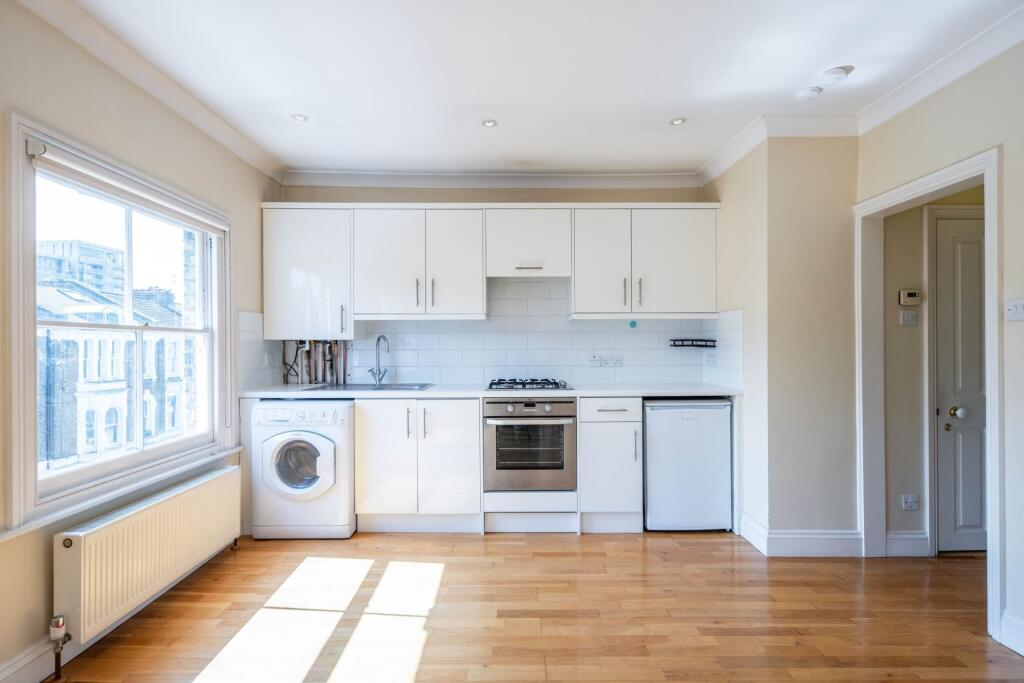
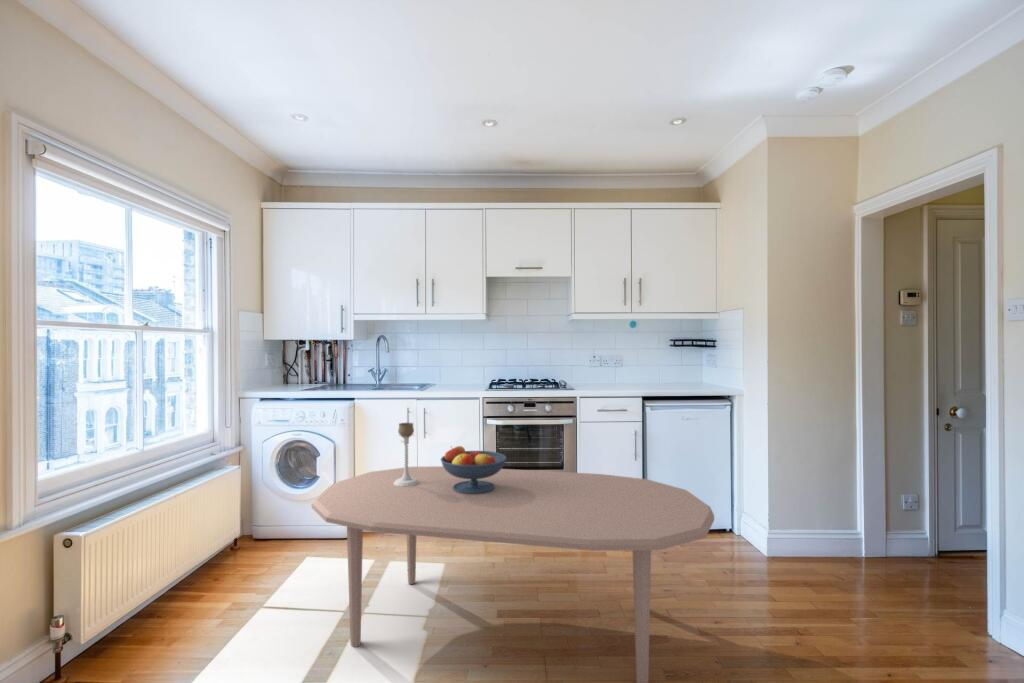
+ fruit bowl (473, 467)
+ candle holder (406, 452)
+ dining table (509, 543)
